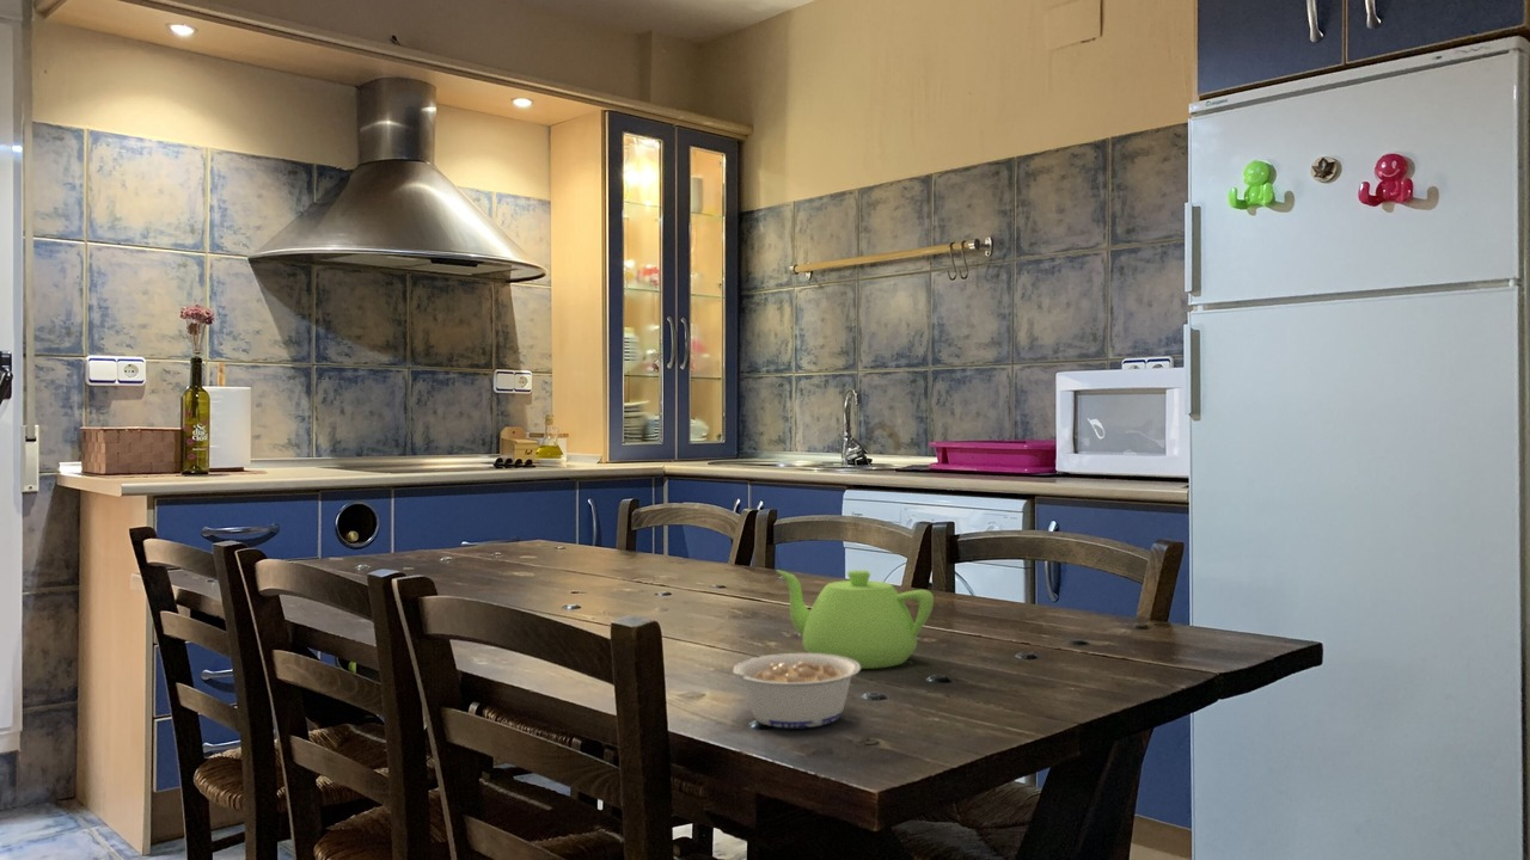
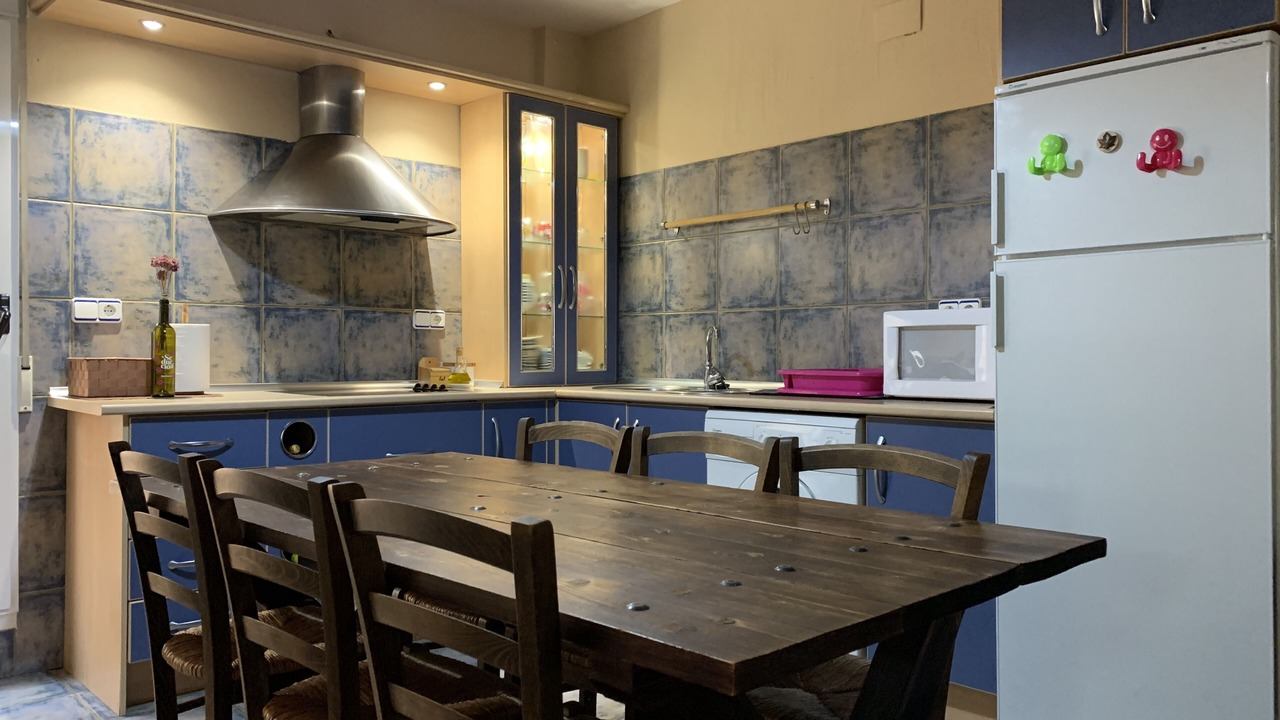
- legume (795, 687)
- teapot (853, 614)
